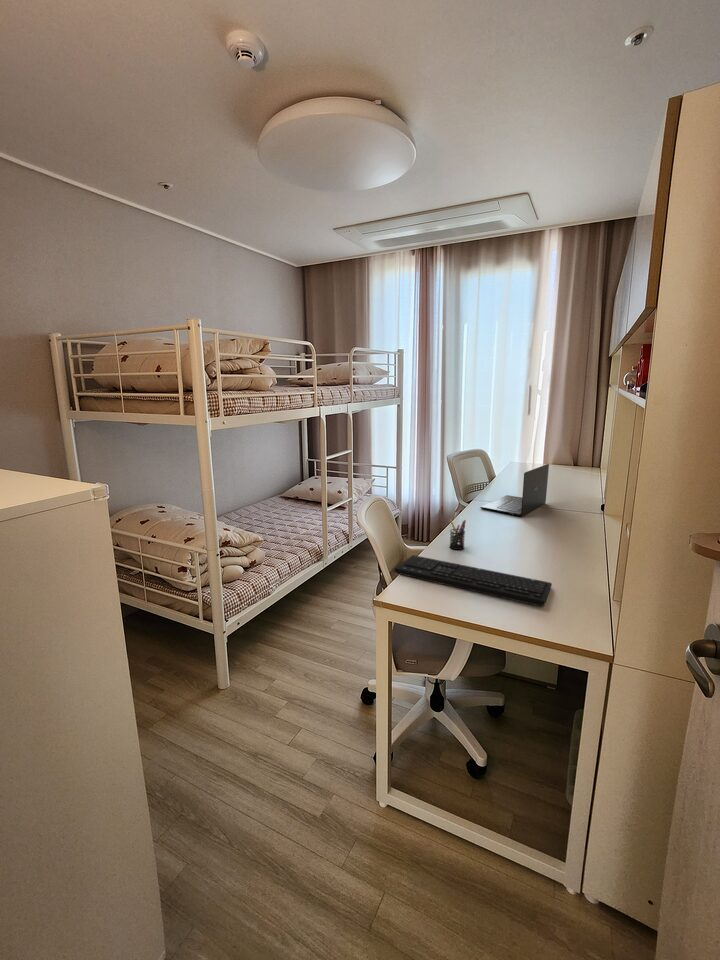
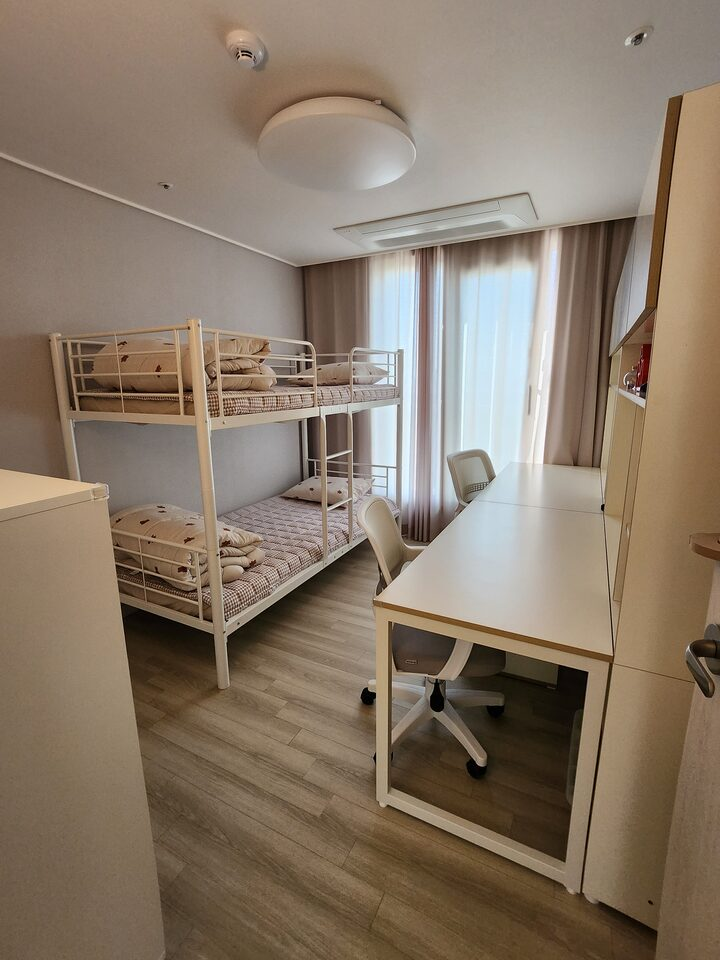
- keyboard (470, 576)
- pen holder (459, 532)
- laptop (523, 485)
